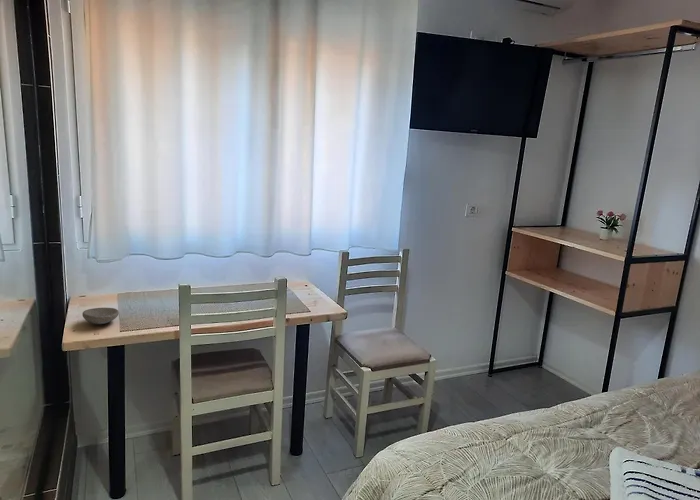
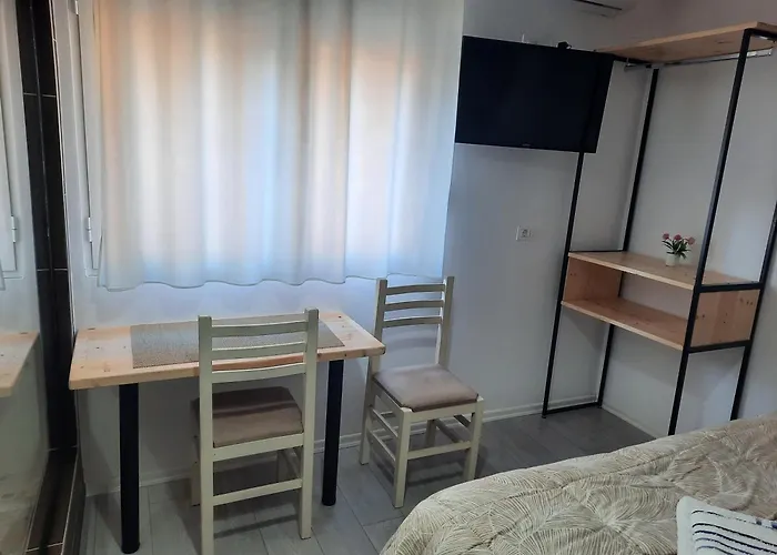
- bowl (101, 316)
